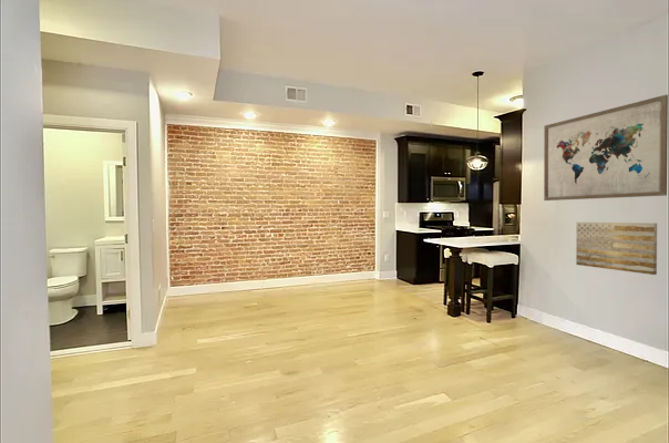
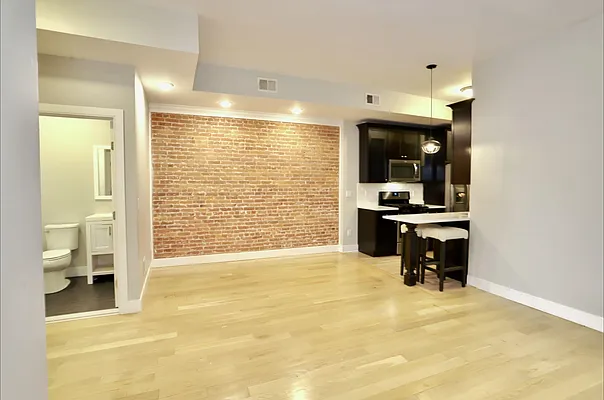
- wall art (613, 245)
- wall art (596, 155)
